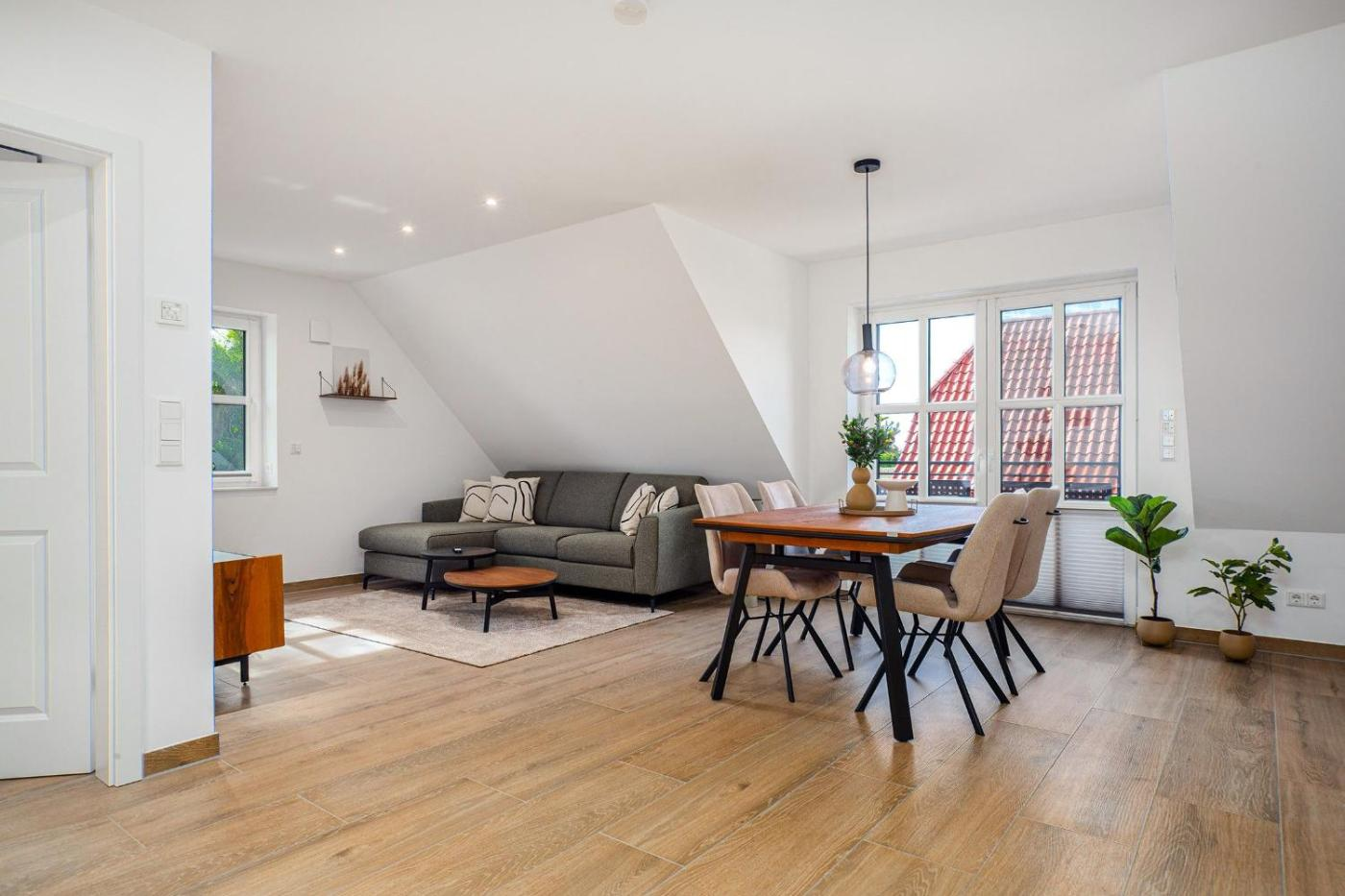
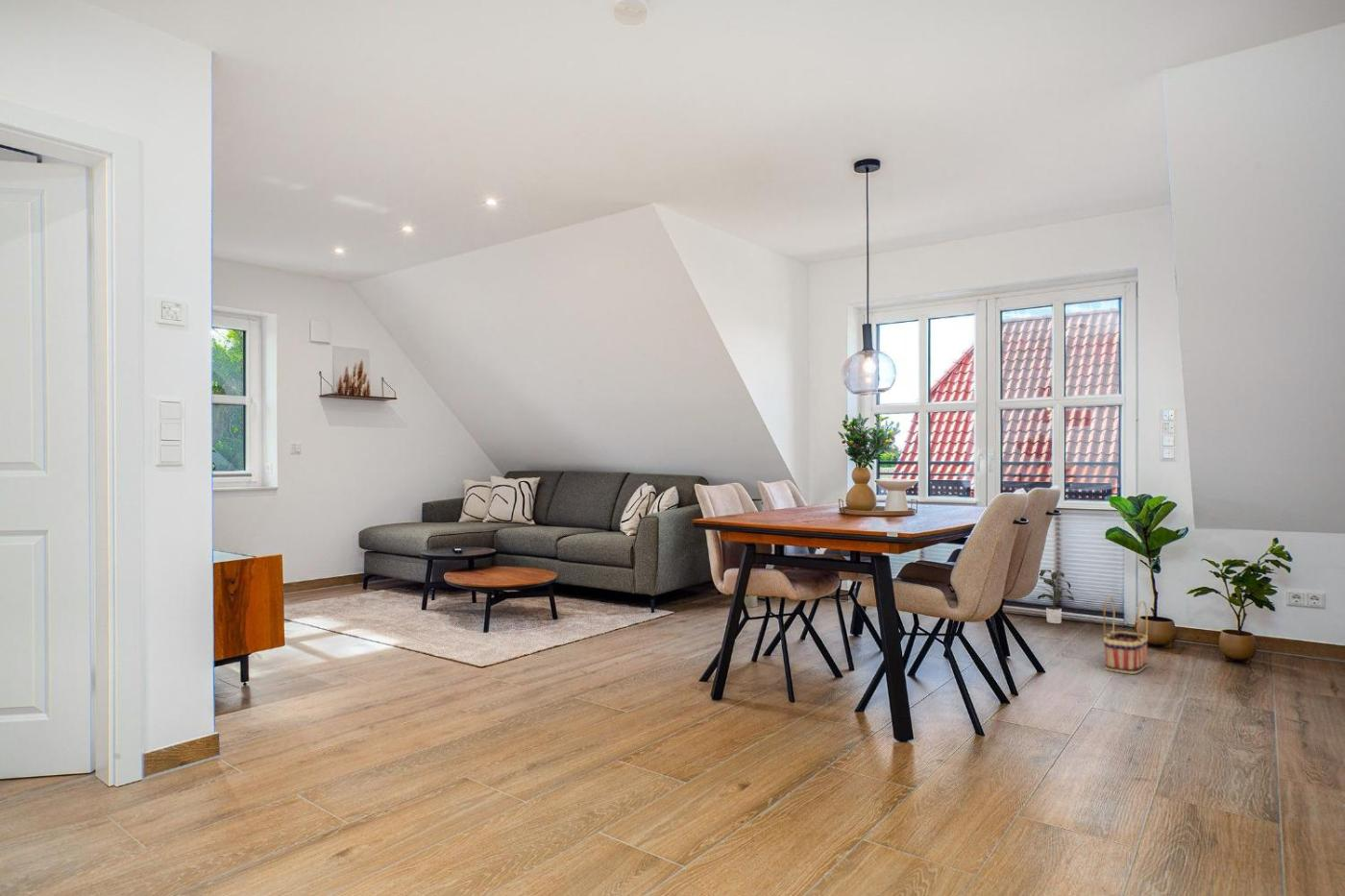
+ basket (1125, 633)
+ potted plant (1058, 594)
